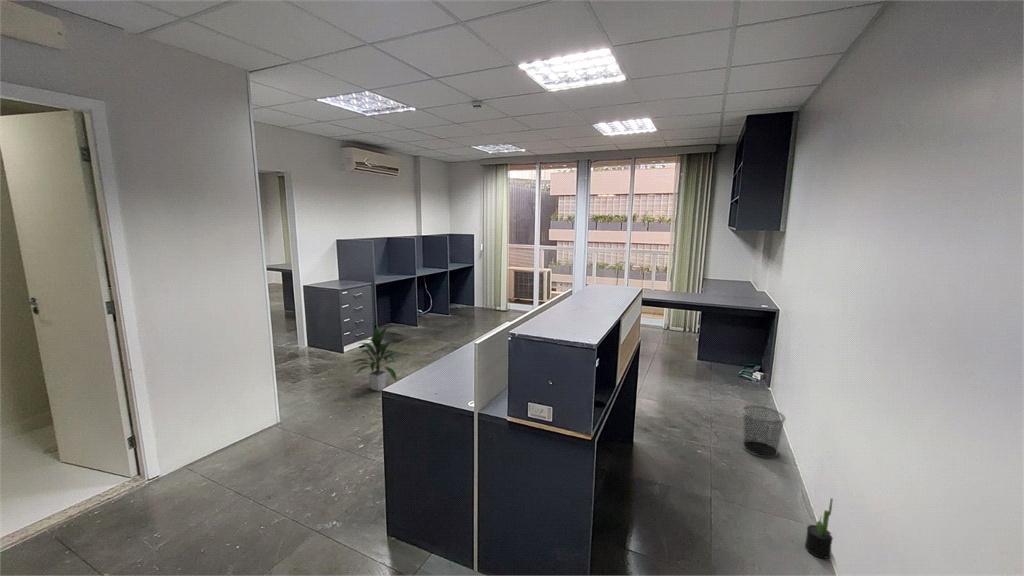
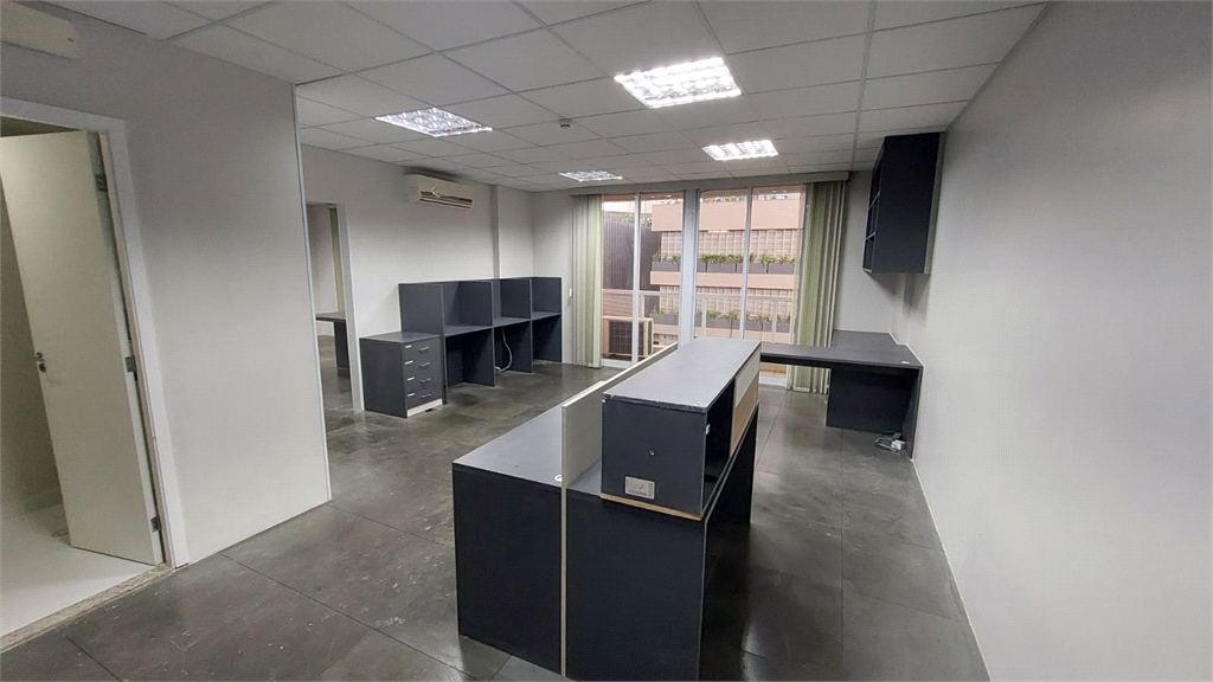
- decorative plant (821, 523)
- waste bin (761, 431)
- indoor plant (377, 359)
